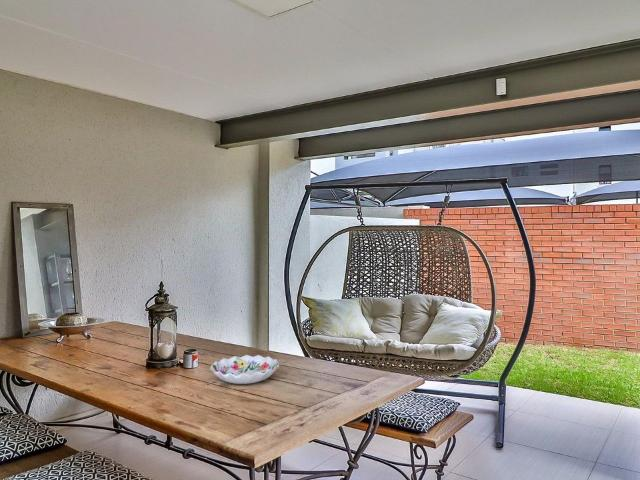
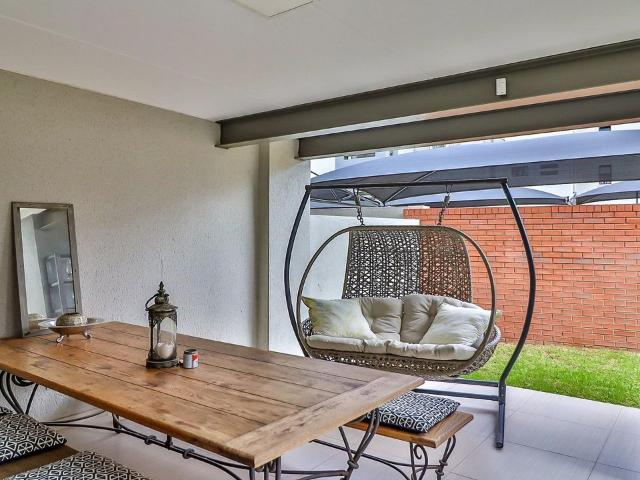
- decorative bowl (245, 371)
